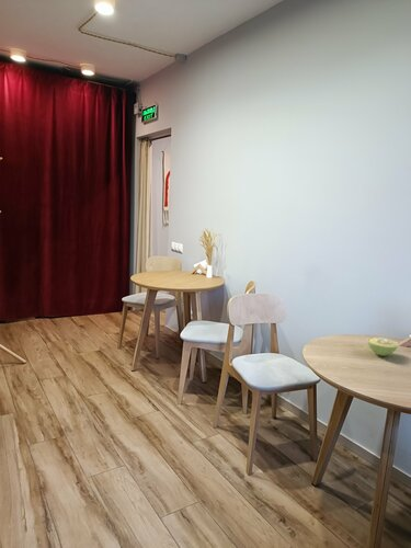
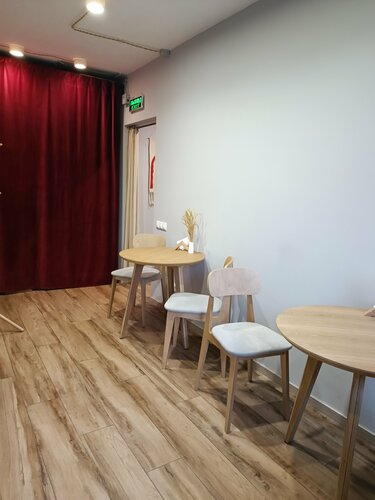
- sugar bowl (381, 345)
